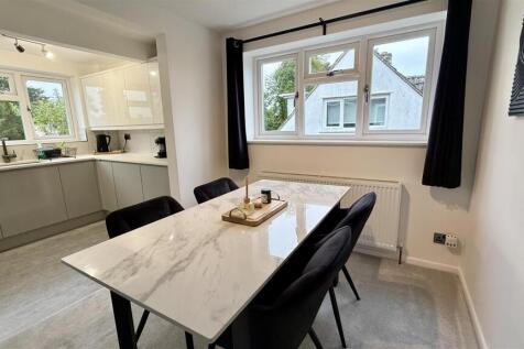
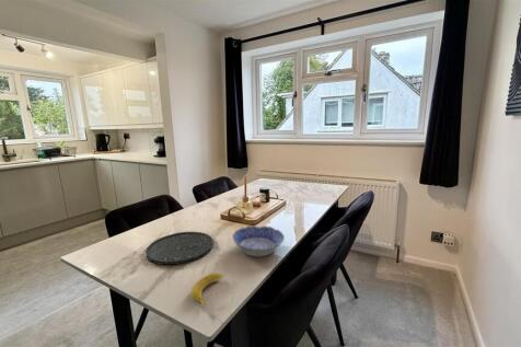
+ banana (207, 285)
+ bowl (258, 241)
+ plate (181, 245)
